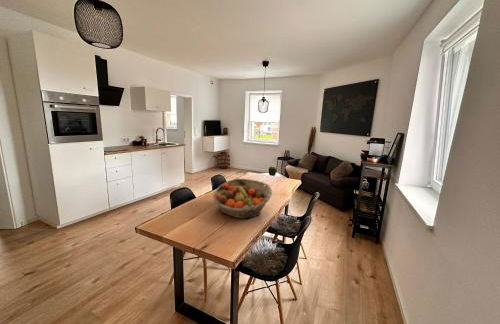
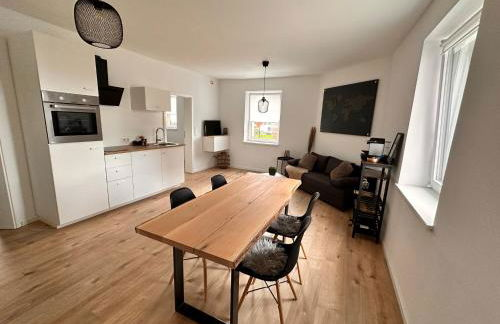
- fruit basket (241, 197)
